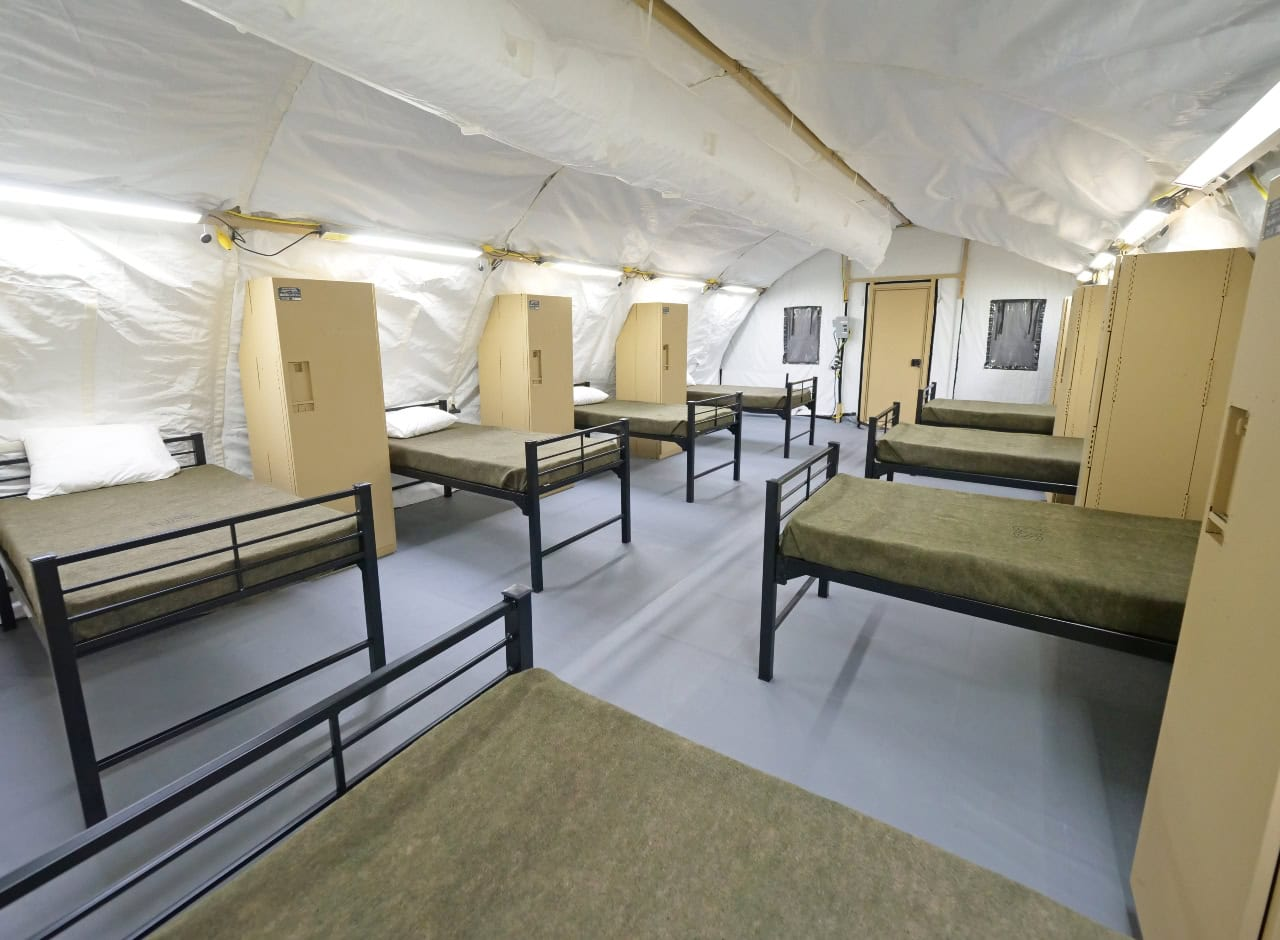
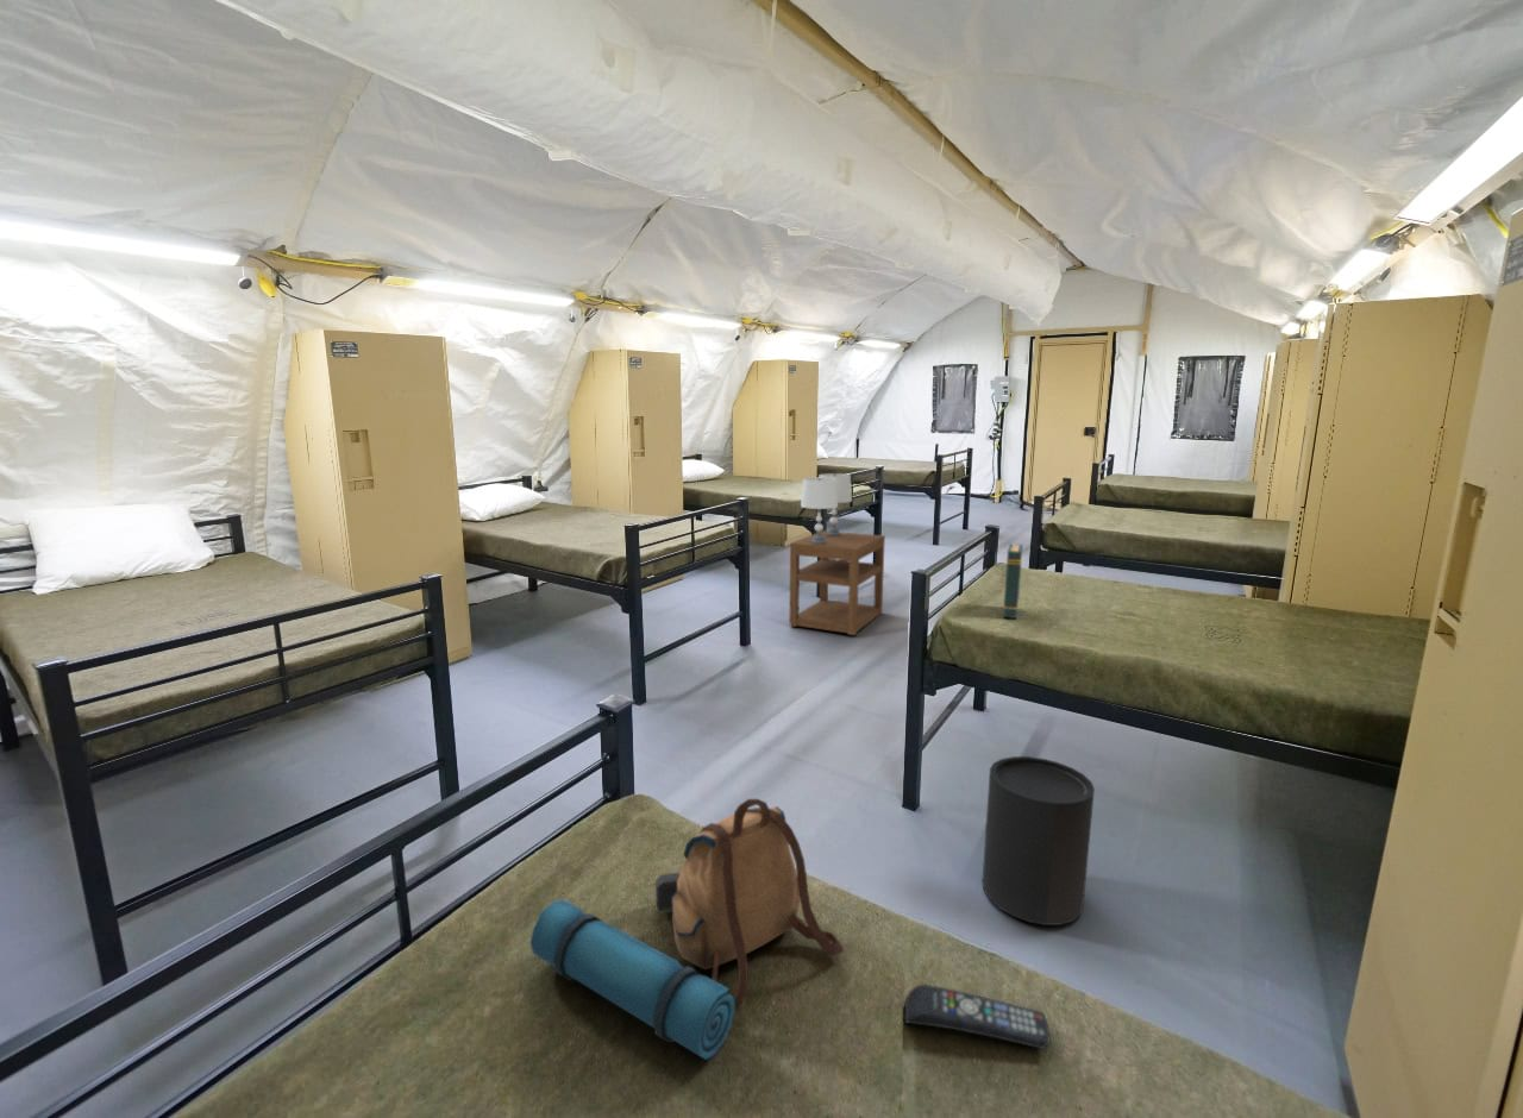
+ backpack (688, 898)
+ nightstand (838, 579)
+ table lamp (827, 507)
+ remote control (974, 1016)
+ trash can (1035, 836)
+ book (1013, 580)
